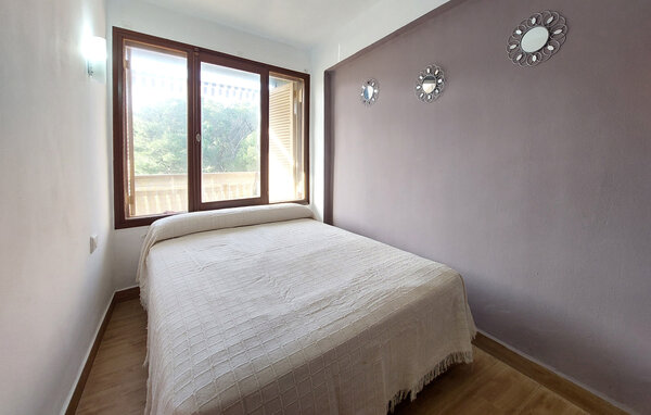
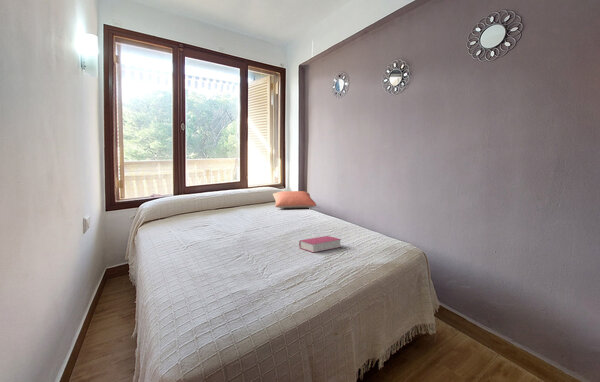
+ pillow (293, 199)
+ book (320, 243)
